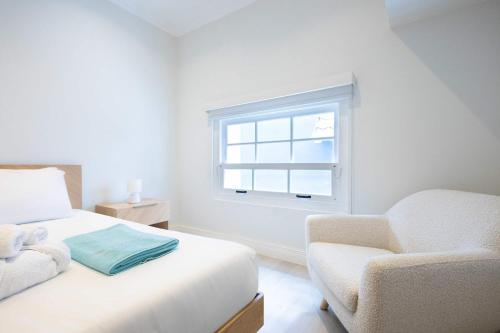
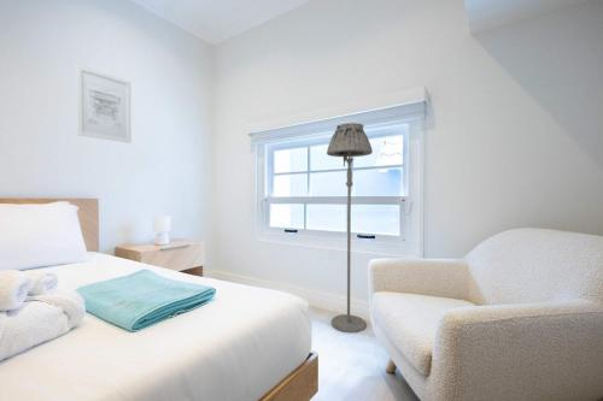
+ floor lamp (349, 225)
+ wall art (105, 106)
